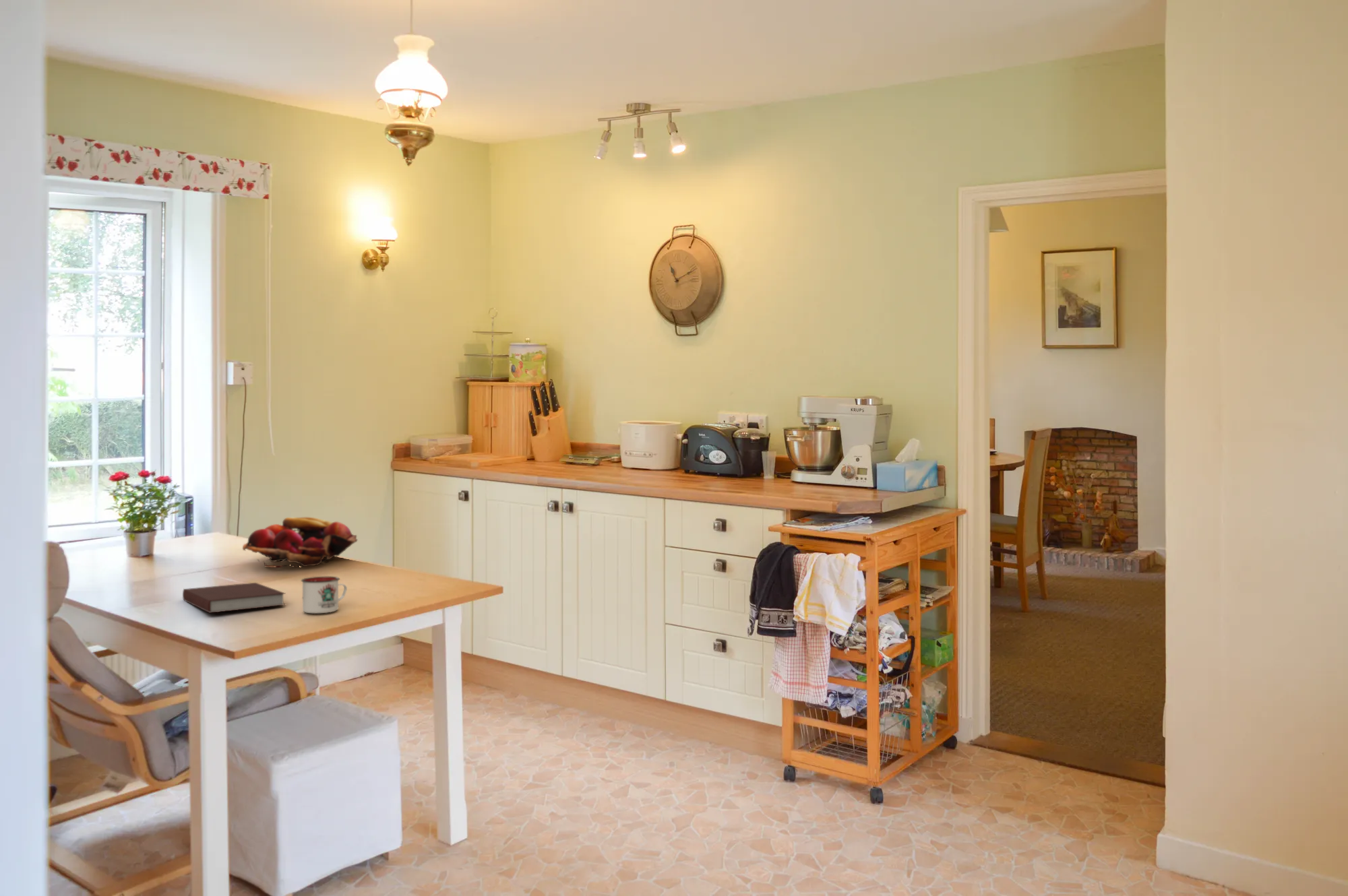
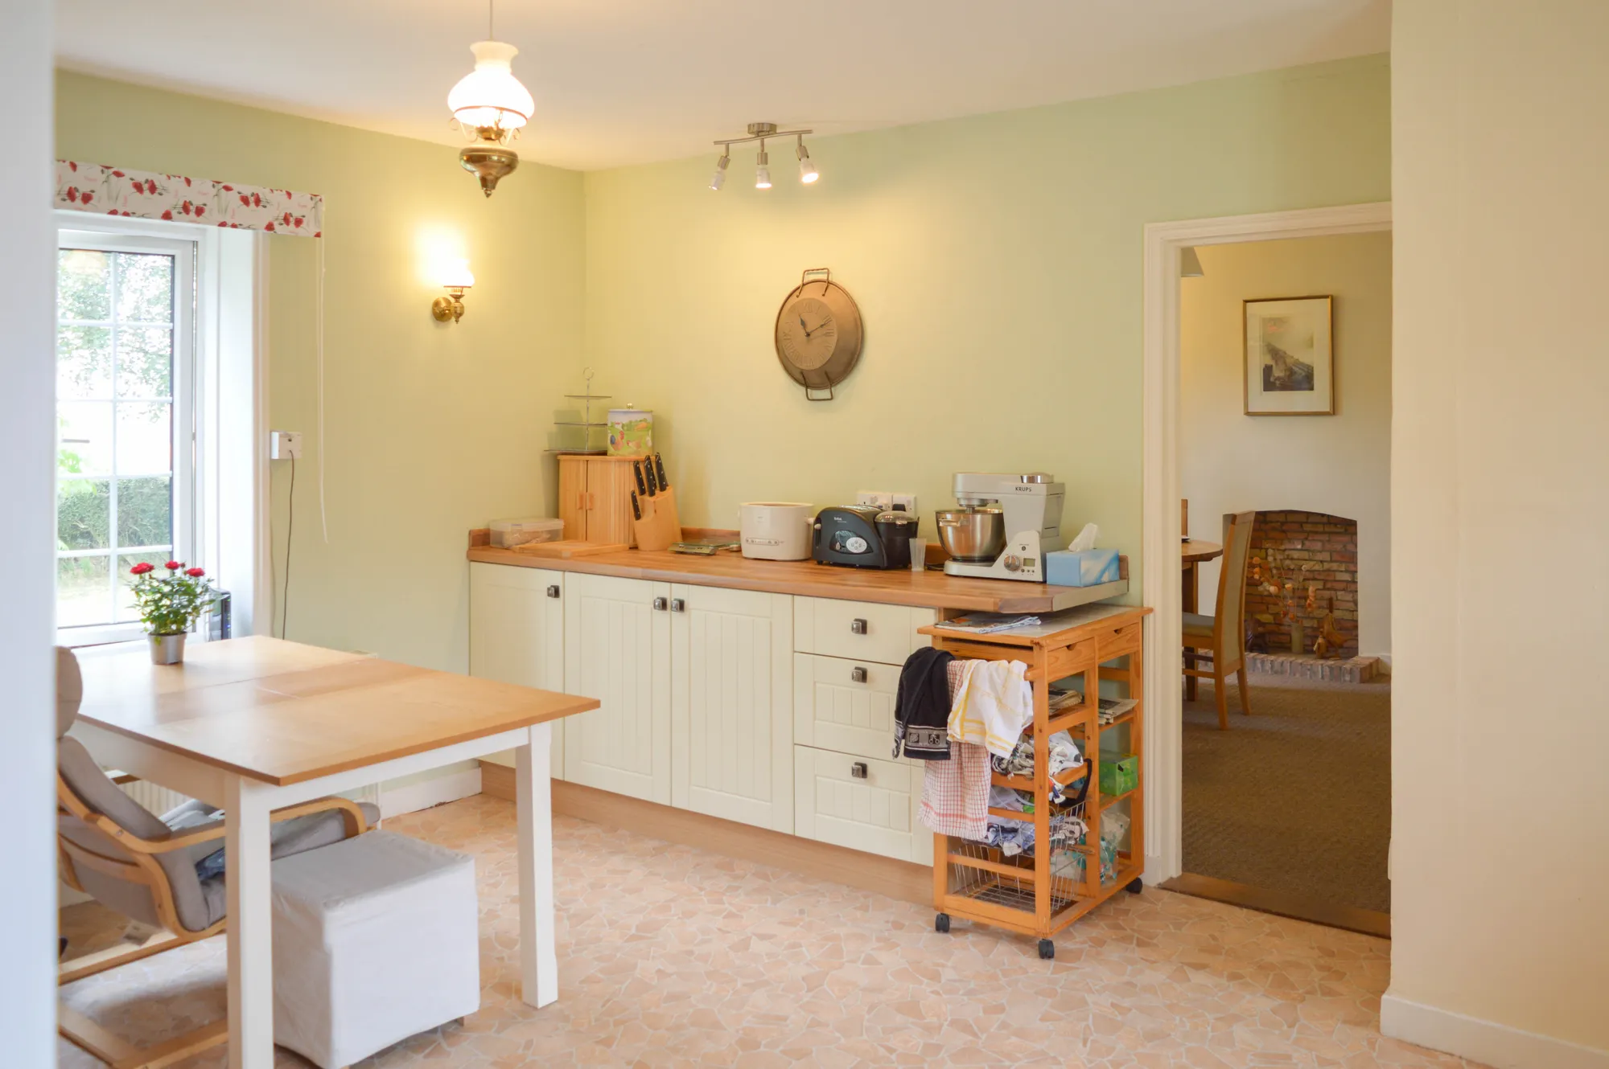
- notebook (233, 597)
- mug (325, 594)
- fruit basket (301, 540)
